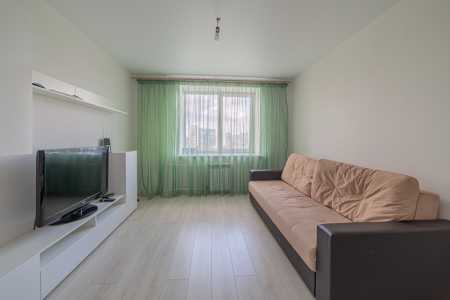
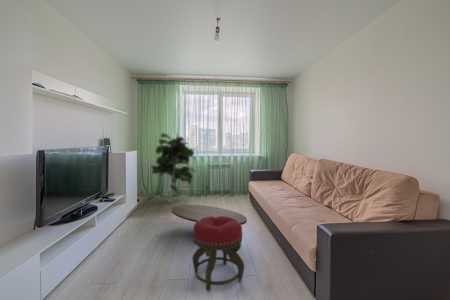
+ stool (217, 248)
+ indoor plant (173, 167)
+ coffee table (203, 217)
